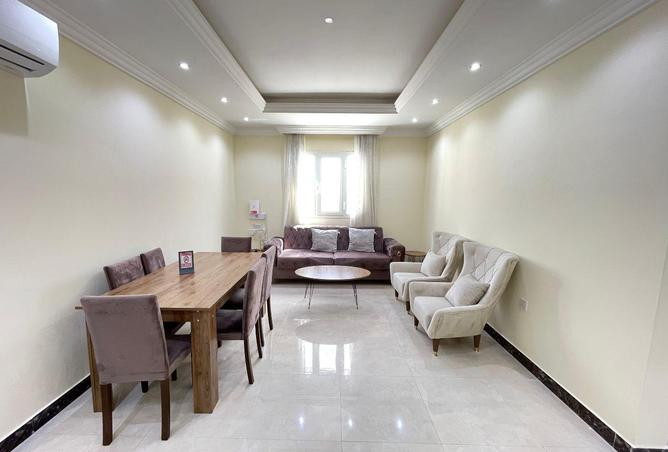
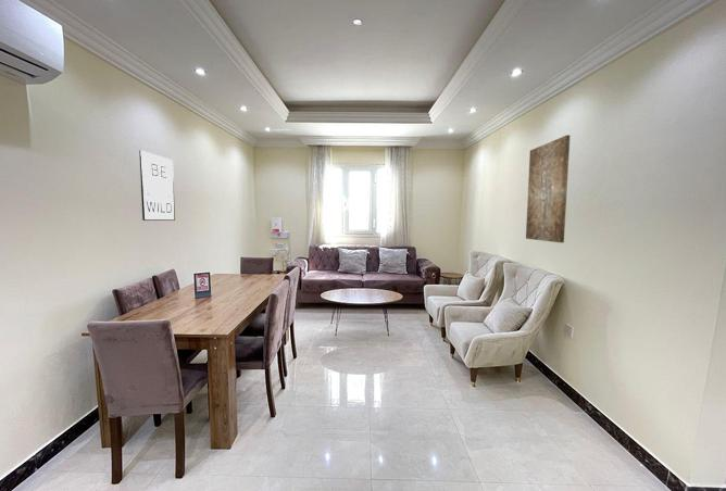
+ wall art (159, 188)
+ wall art (546, 192)
